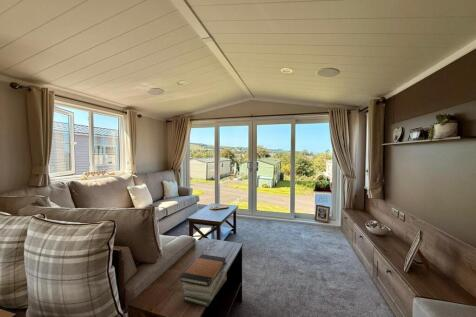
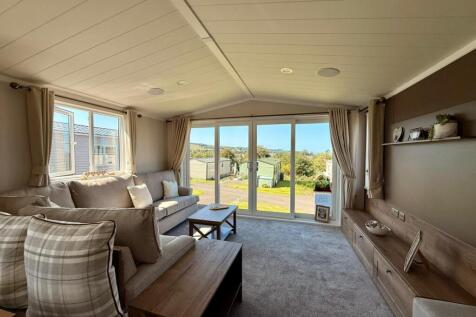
- book stack (205, 278)
